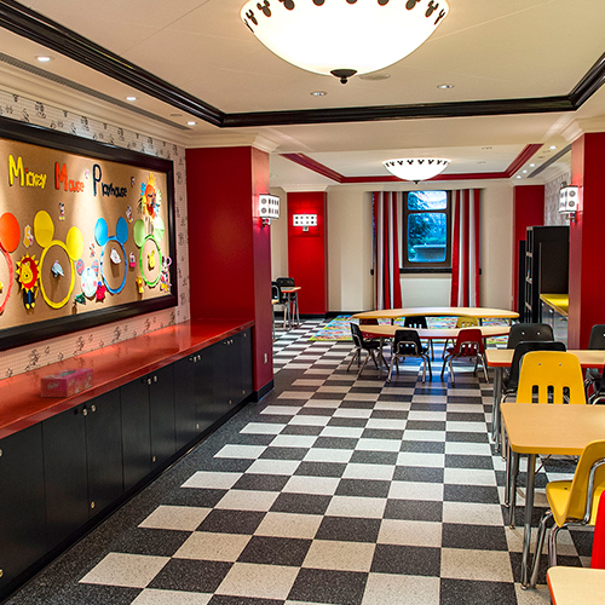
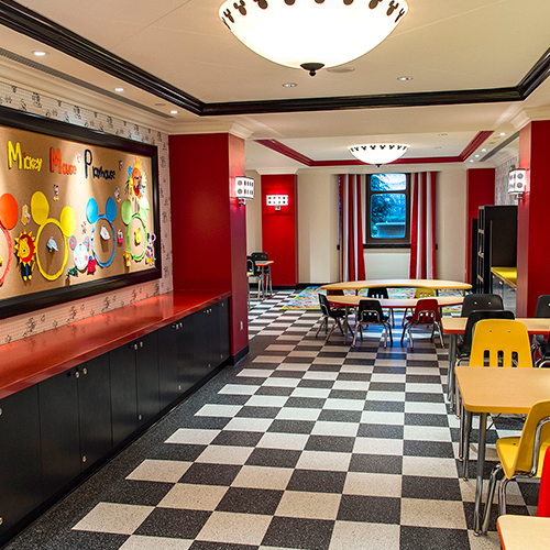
- tissue box (68, 381)
